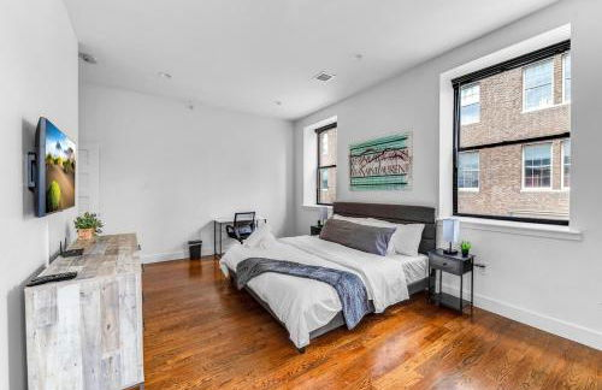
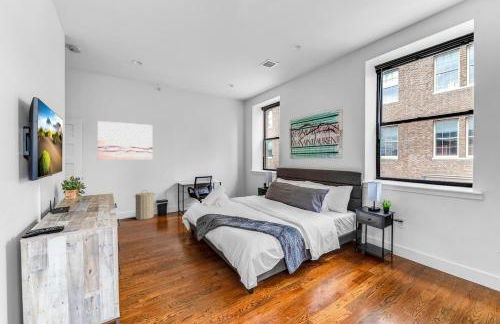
+ wall art (126, 141)
+ laundry hamper (144, 203)
